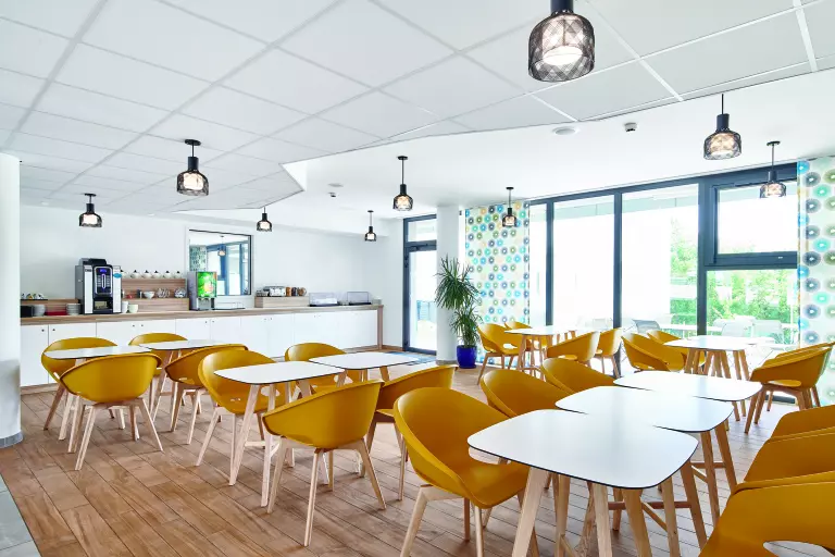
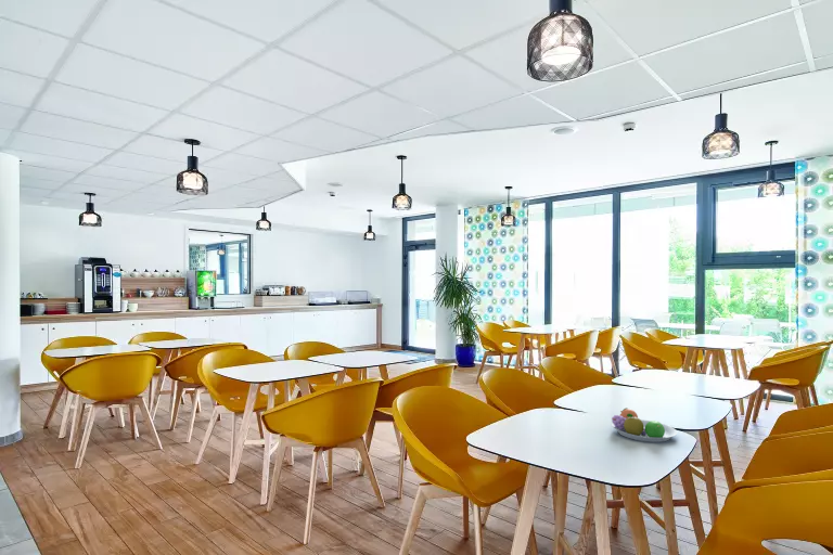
+ fruit bowl (643, 423)
